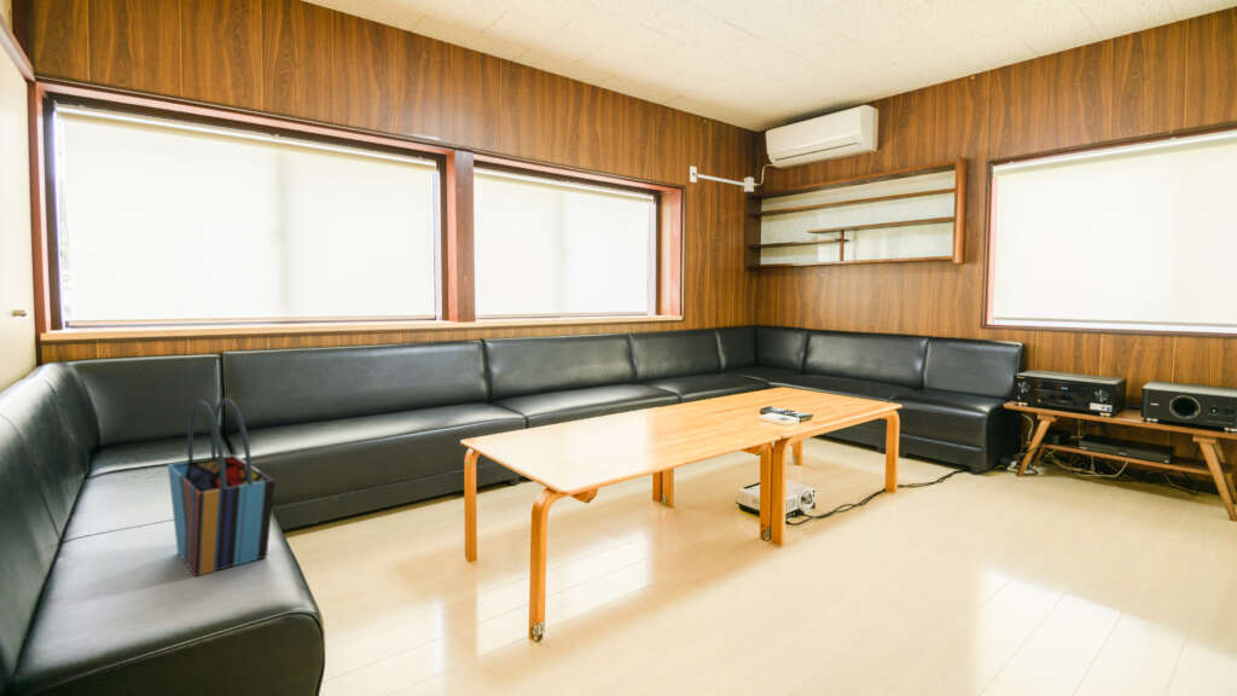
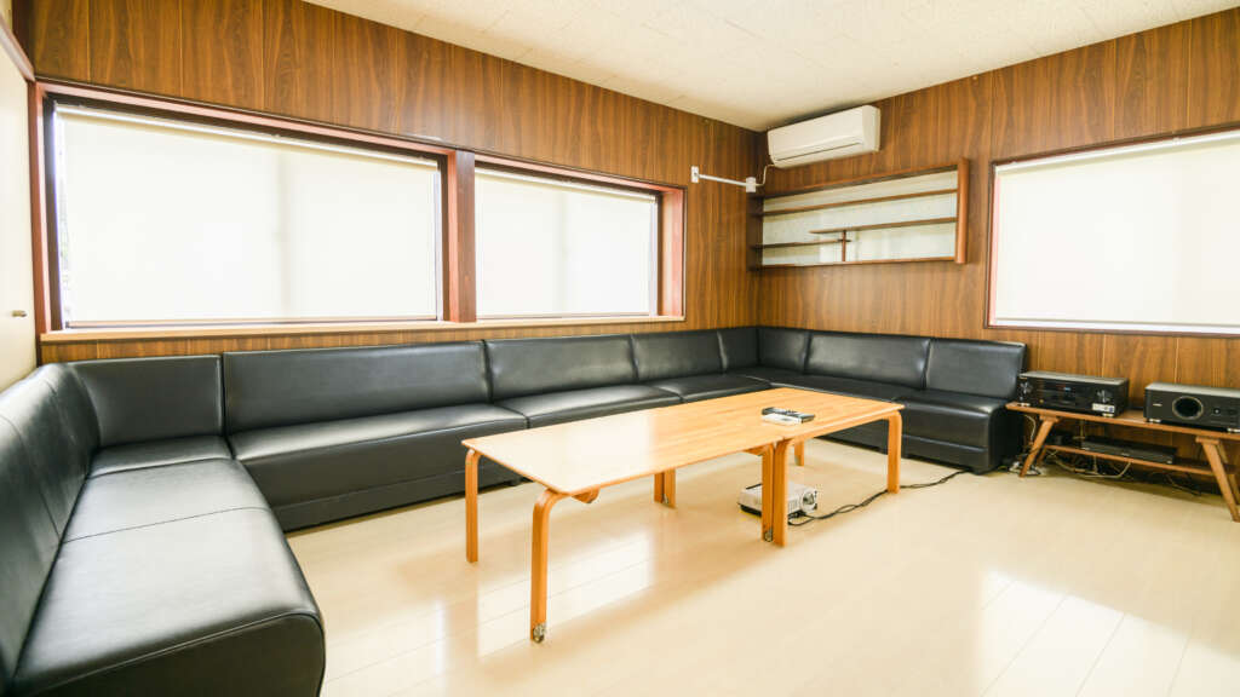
- tote bag (219, 477)
